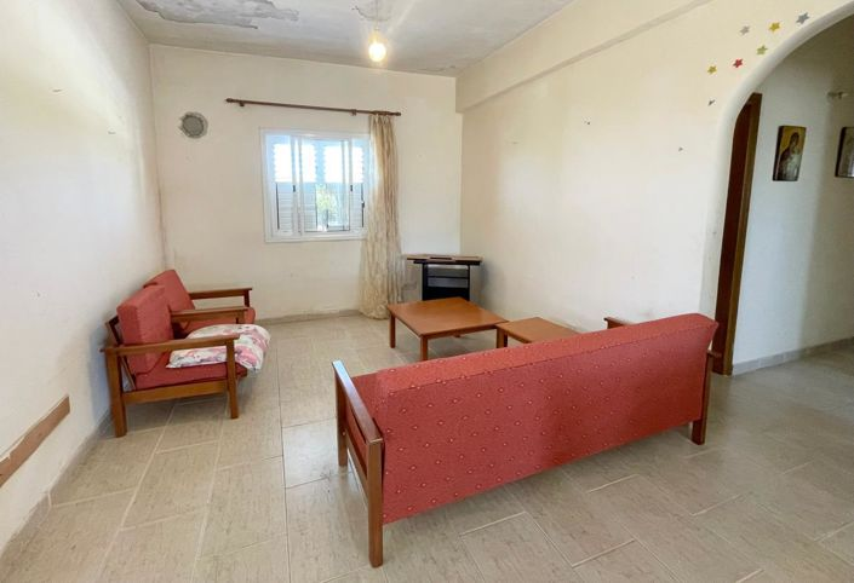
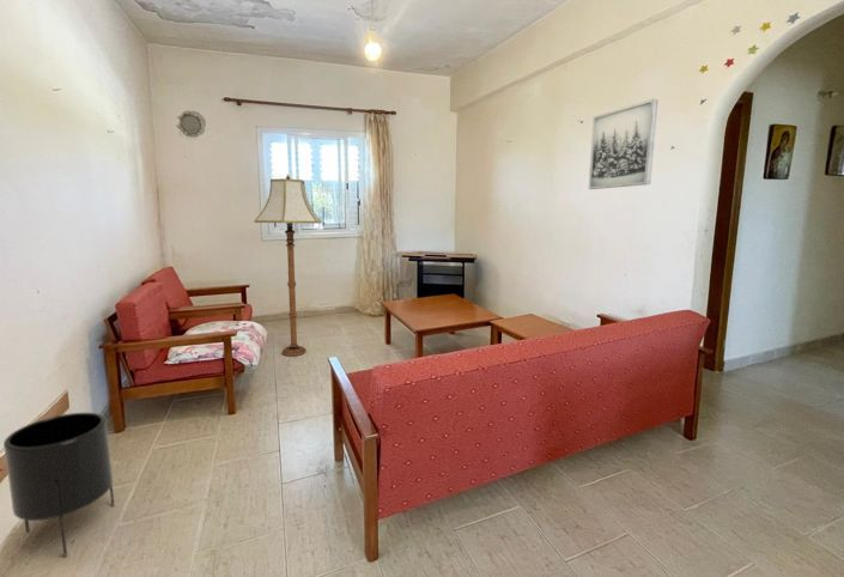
+ floor lamp (290, 266)
+ wall art (619, 148)
+ planter (62, 480)
